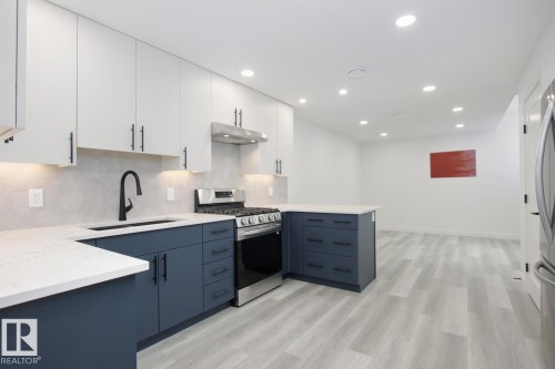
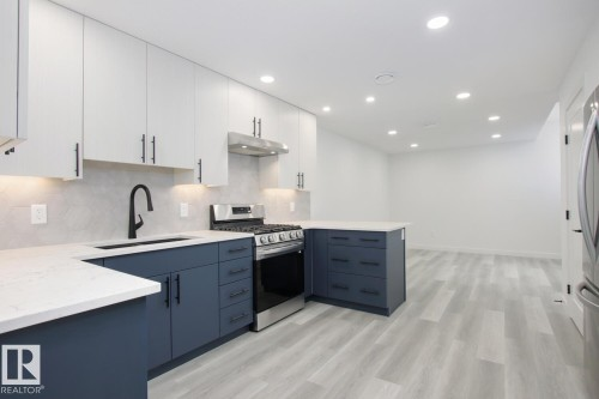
- wall art (452, 164)
